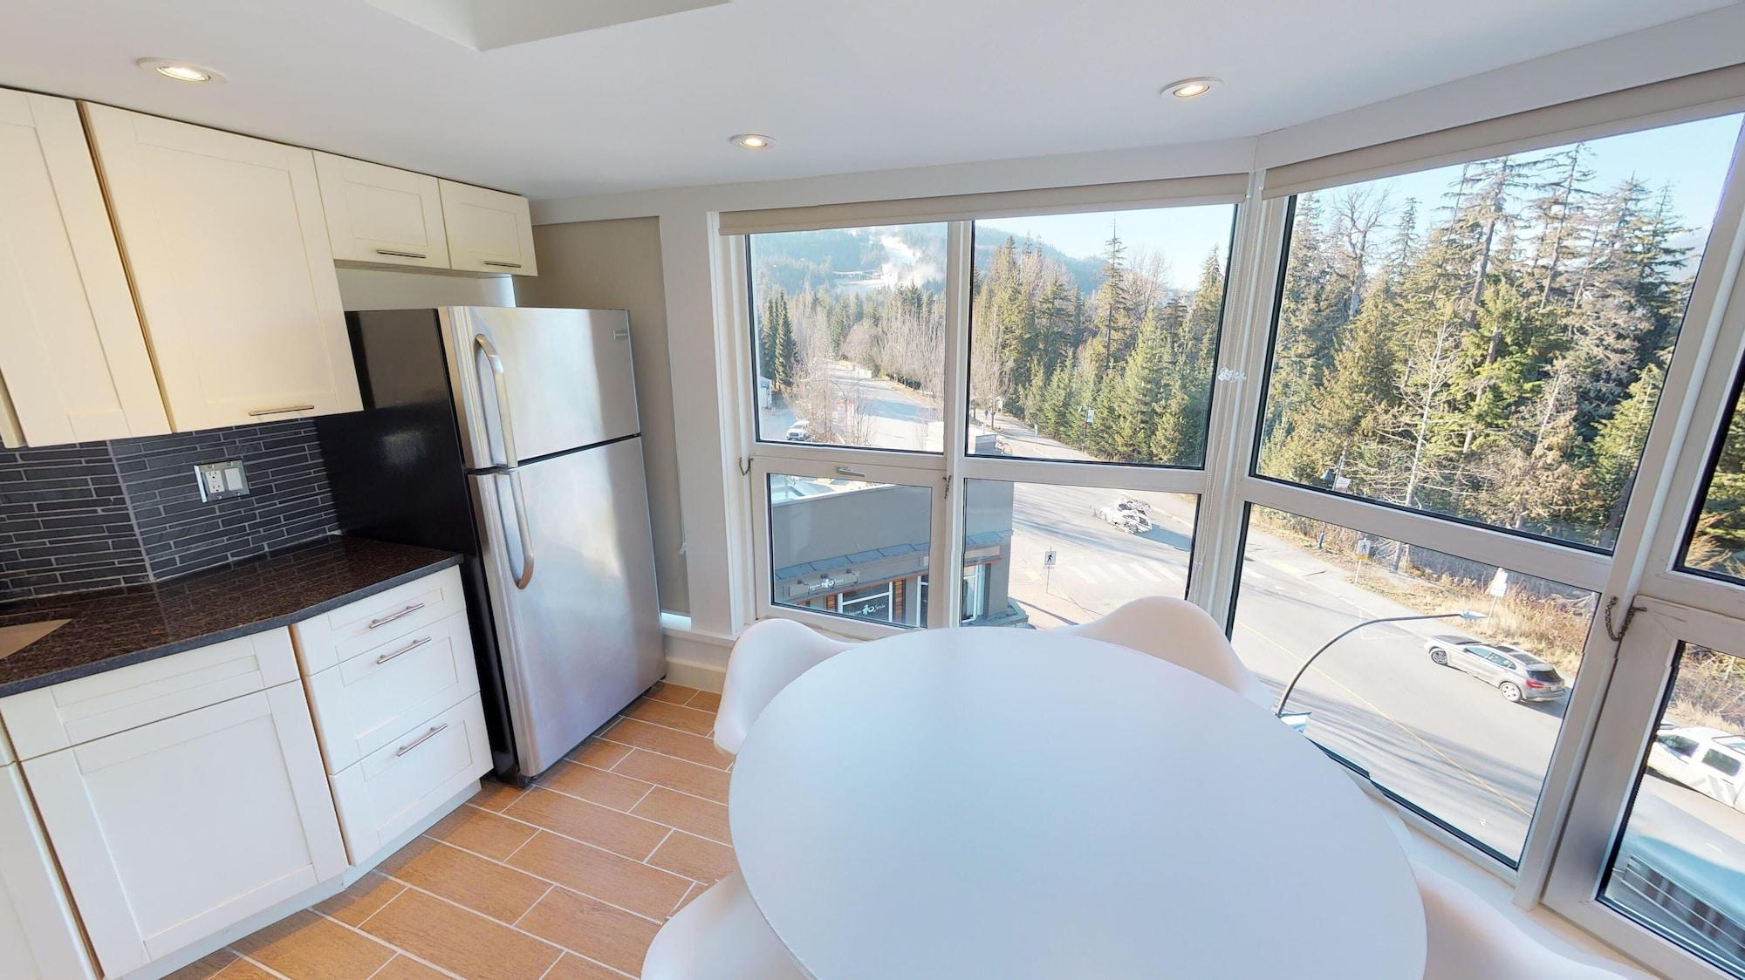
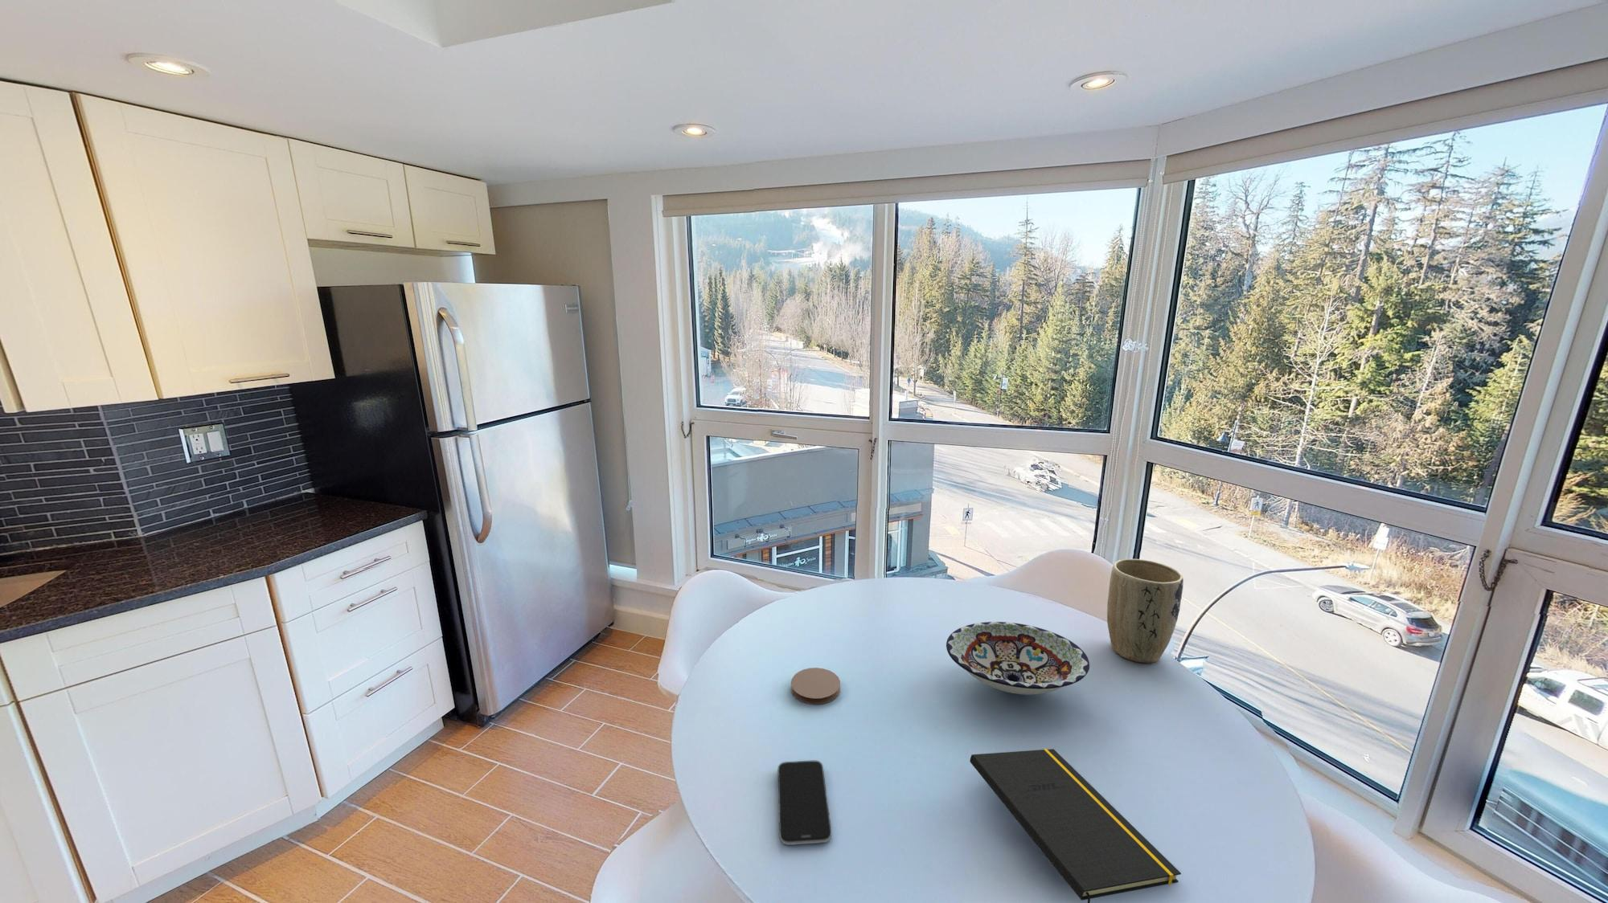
+ notepad (1065, 812)
+ plant pot (1142, 612)
+ coaster (815, 686)
+ bowl (1014, 668)
+ smartphone (803, 798)
